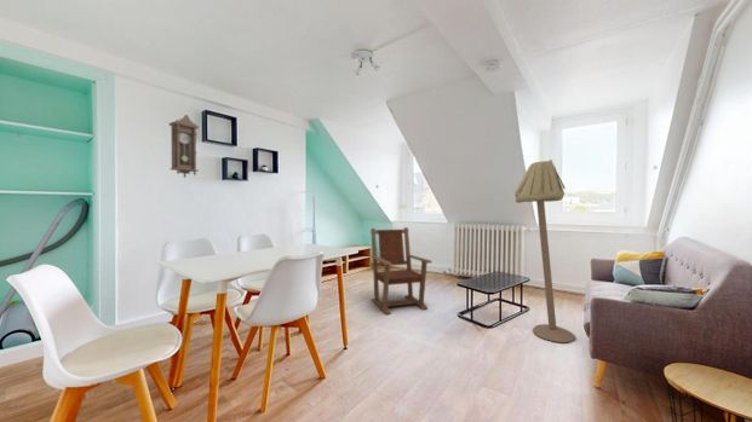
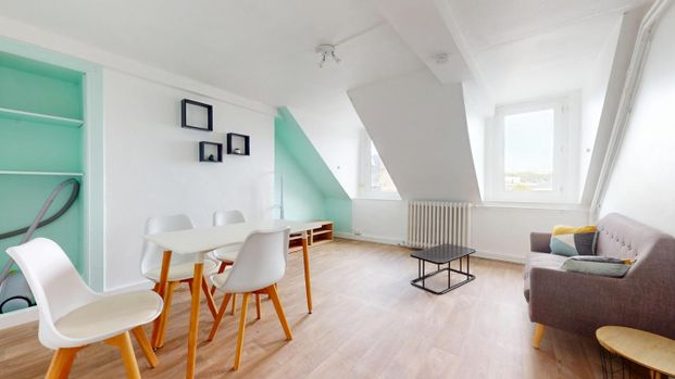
- pendulum clock (184, 146)
- floor lamp (543, 247)
- armchair (397, 264)
